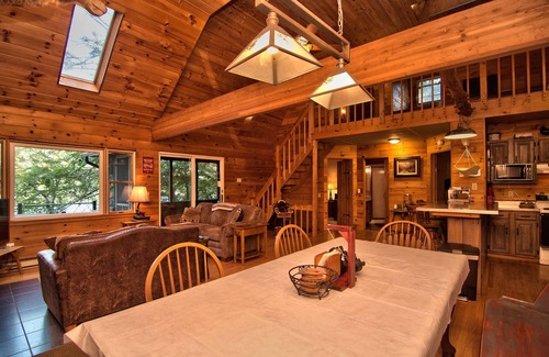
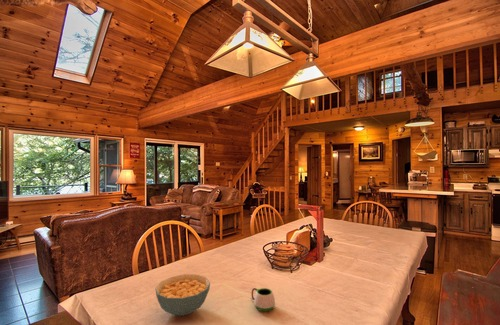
+ cereal bowl (183, 298)
+ mug (260, 297)
